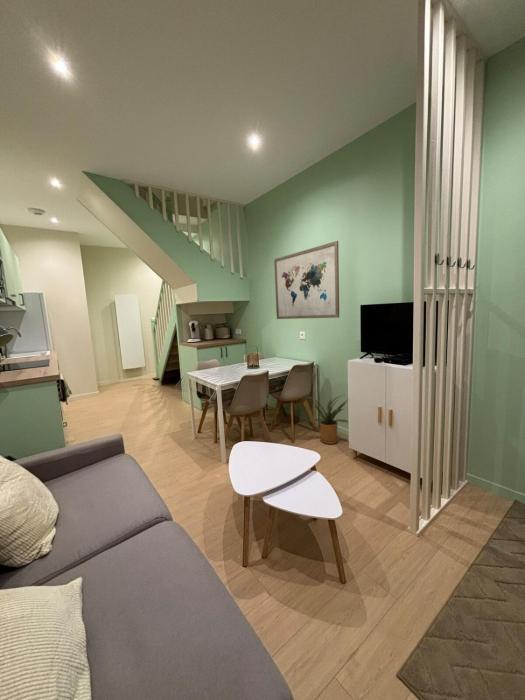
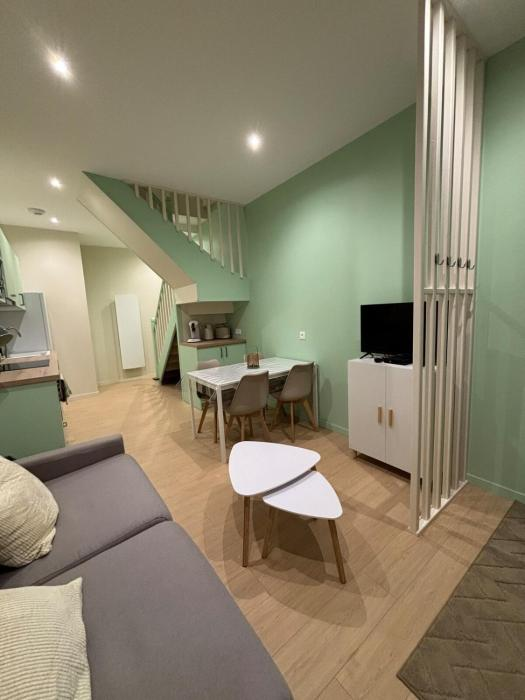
- wall art (303, 285)
- house plant (329, 416)
